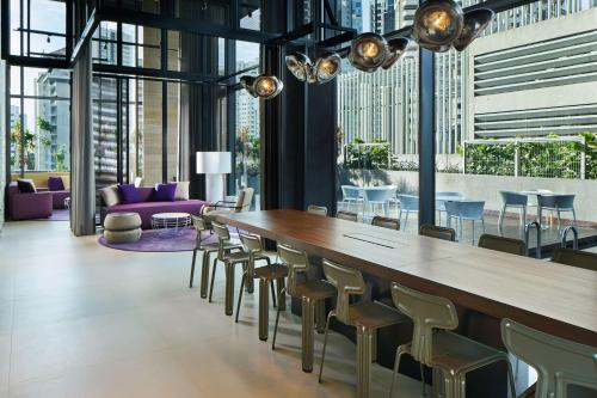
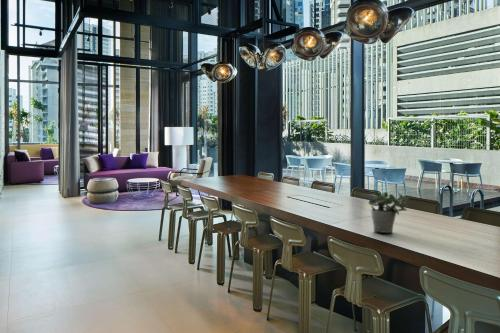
+ potted plant (387, 210)
